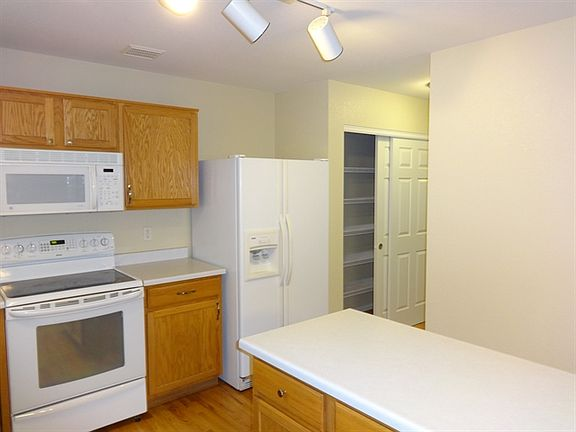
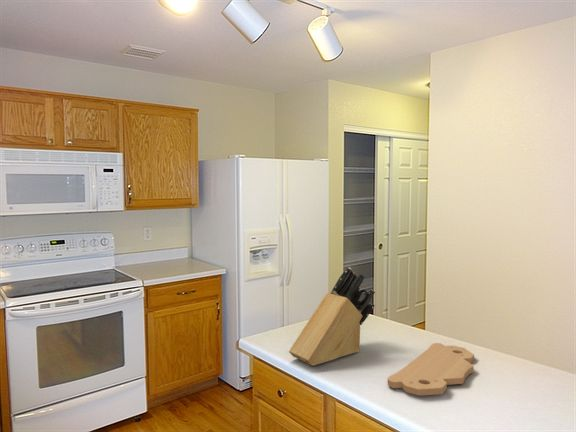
+ cutting board (439, 367)
+ knife block (334, 312)
